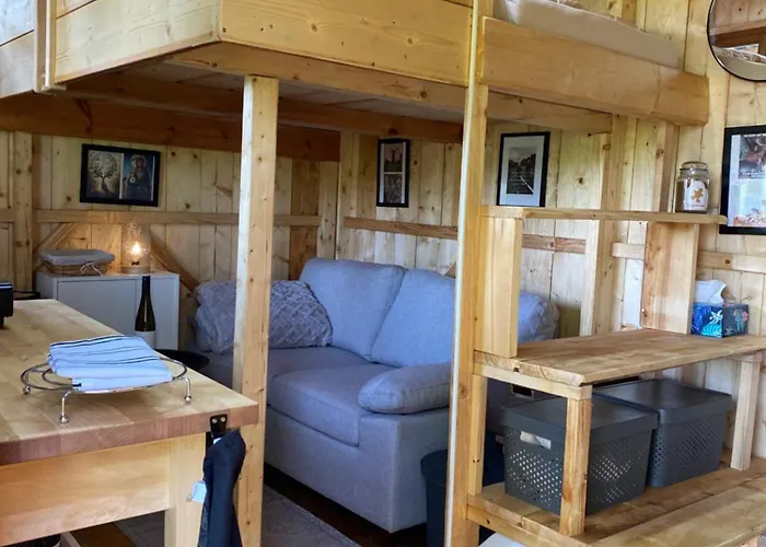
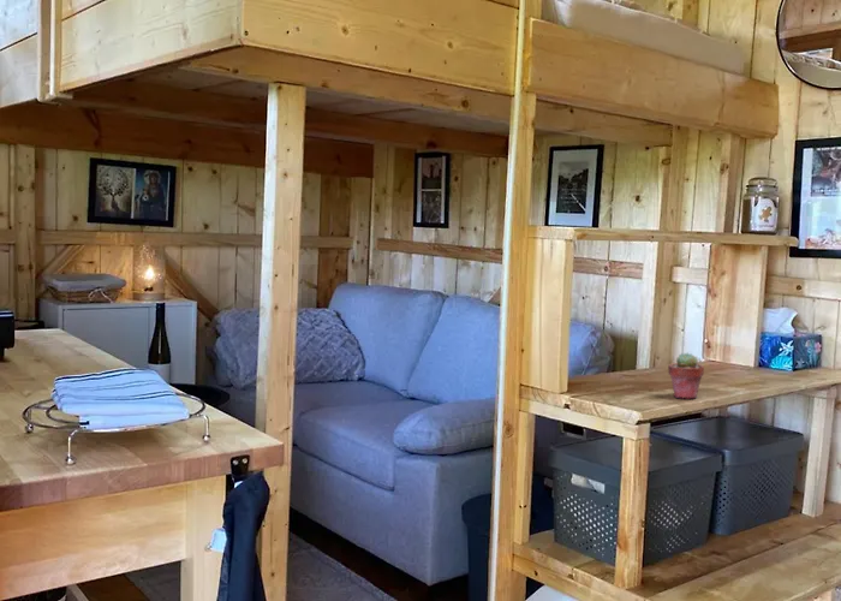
+ potted succulent (685, 374)
